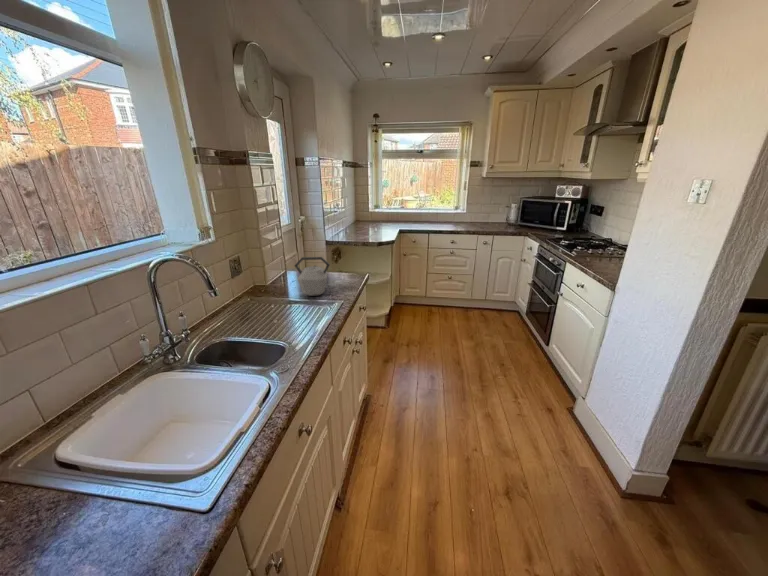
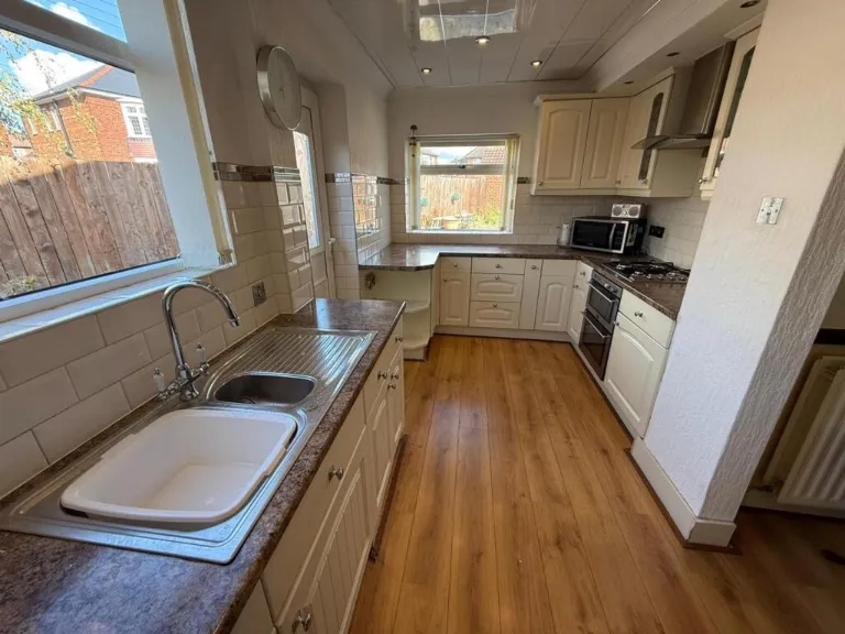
- kettle (315, 271)
